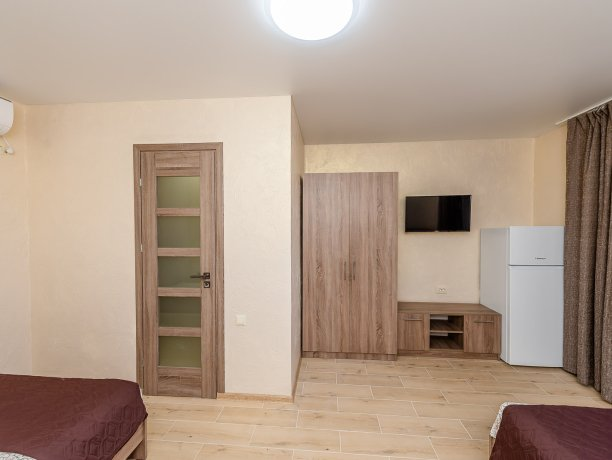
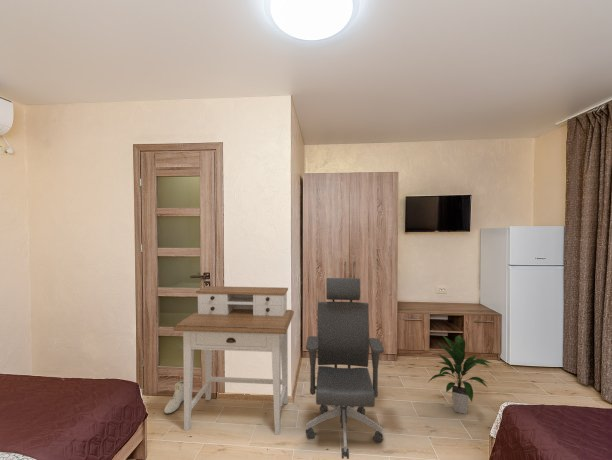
+ indoor plant (458, 372)
+ sneaker (175, 394)
+ desk (238, 350)
+ office chair (343, 355)
